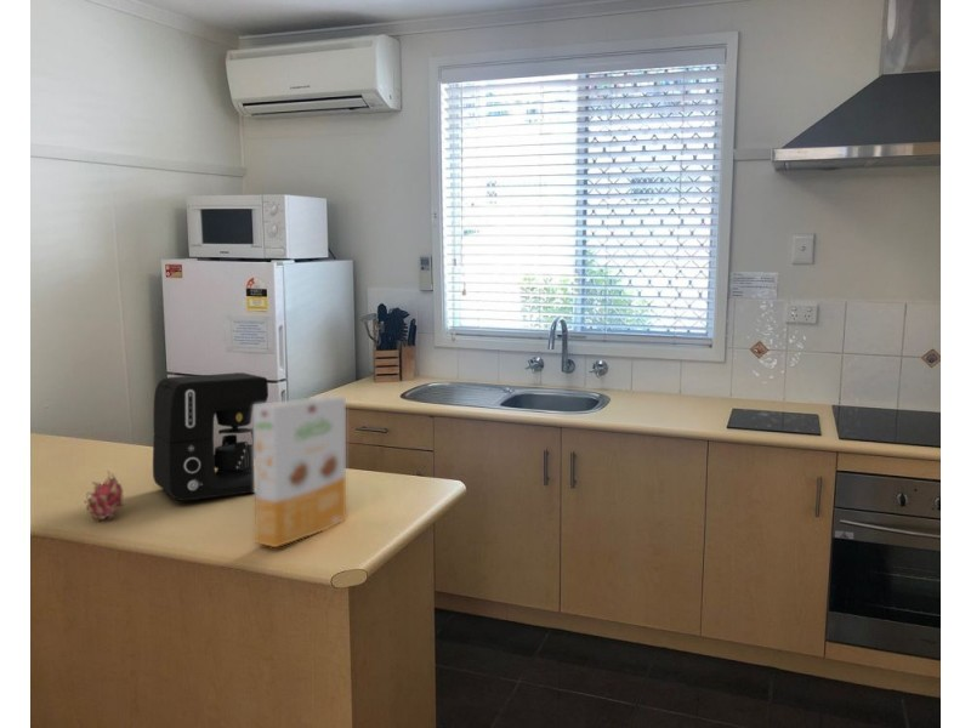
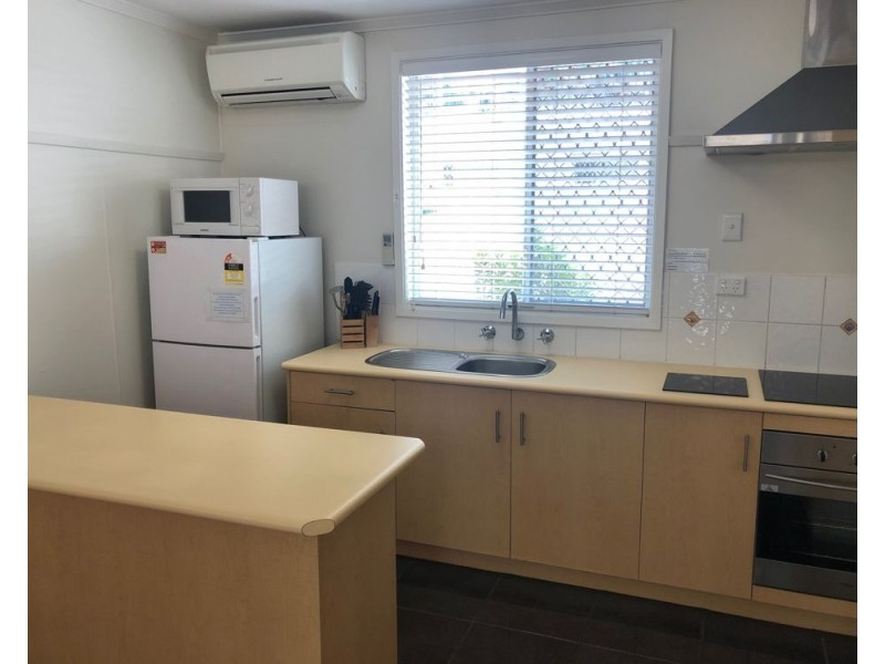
- fruit (103, 494)
- coffee maker (218, 432)
- cereal box (302, 466)
